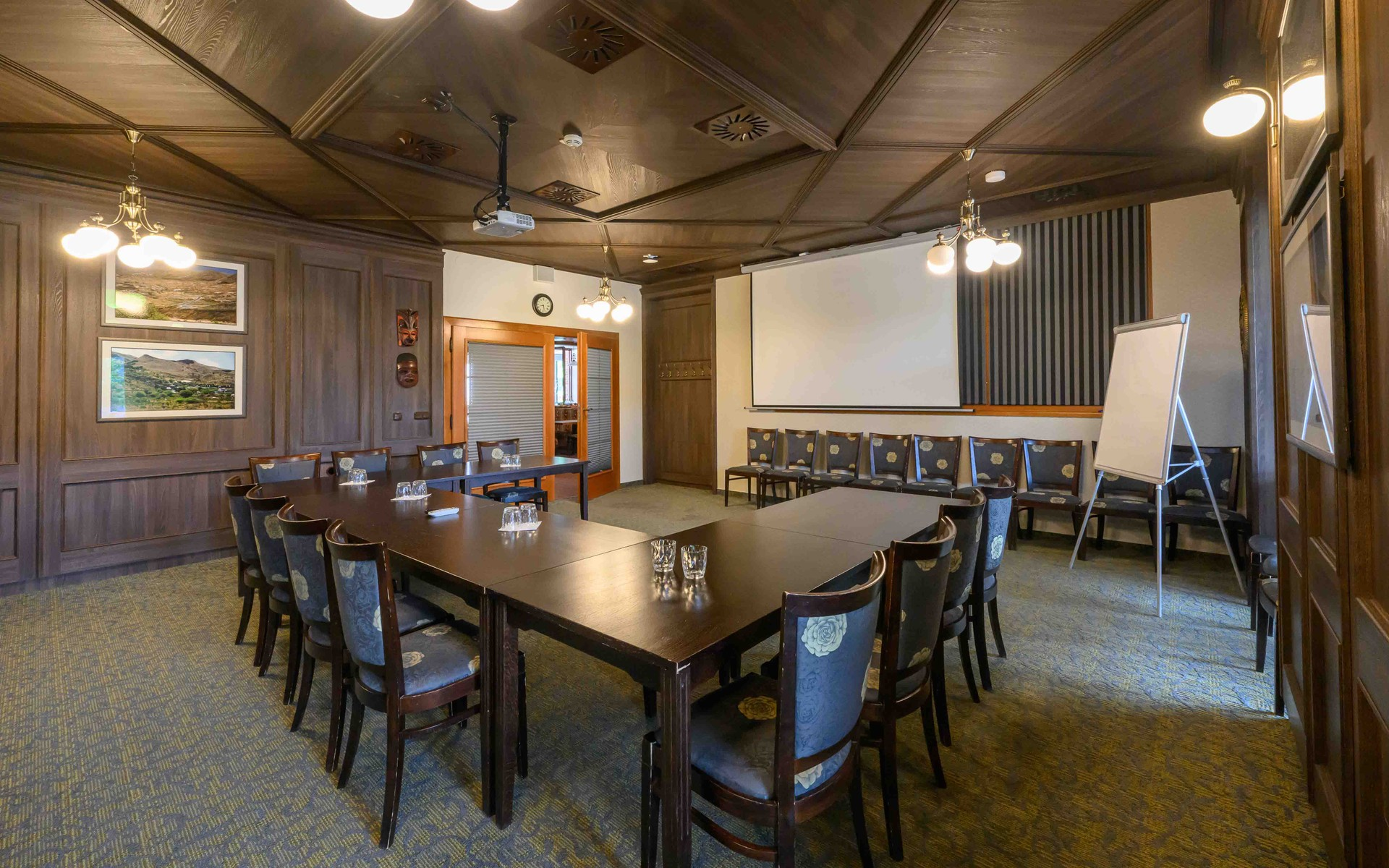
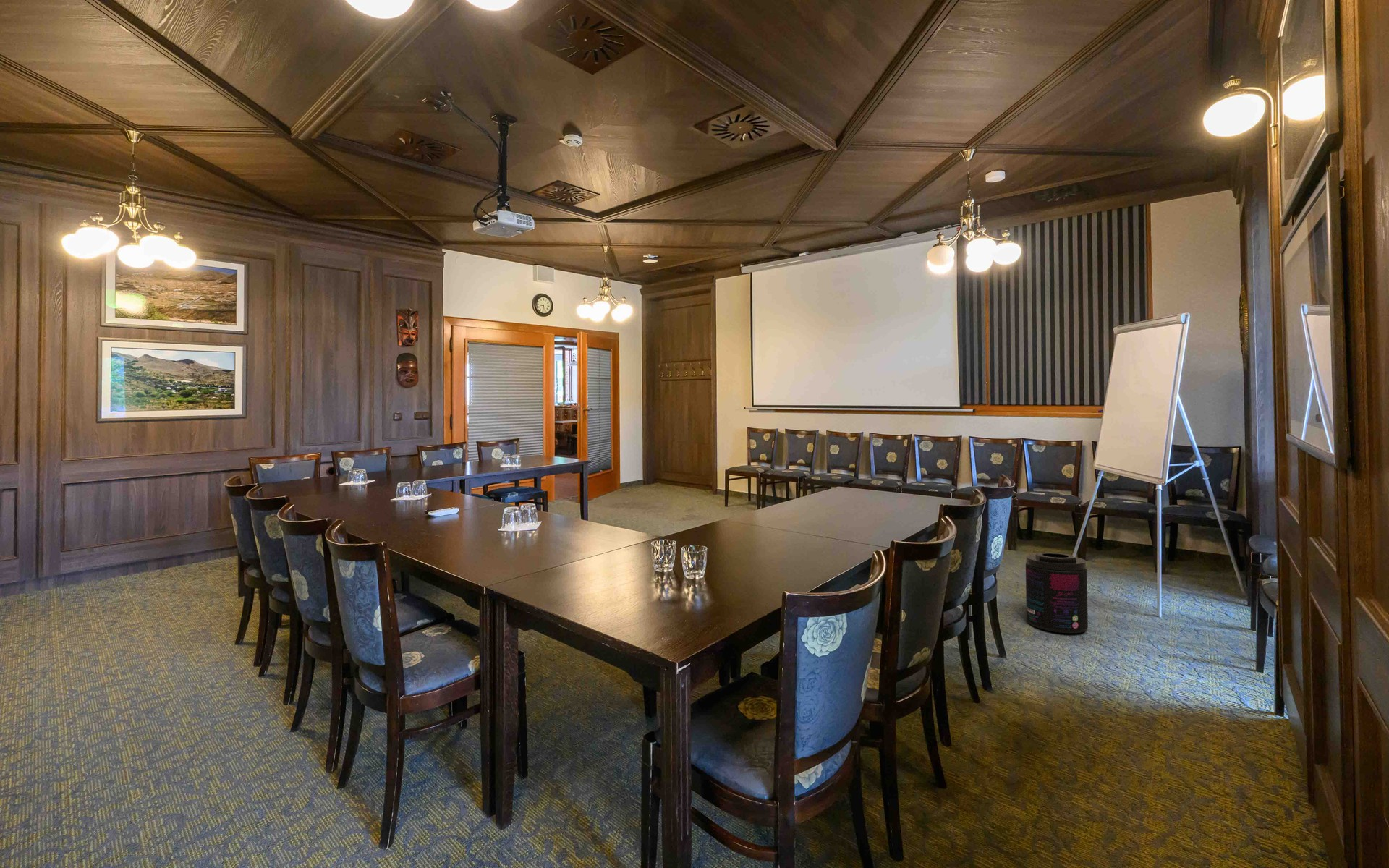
+ supplement container (1055, 590)
